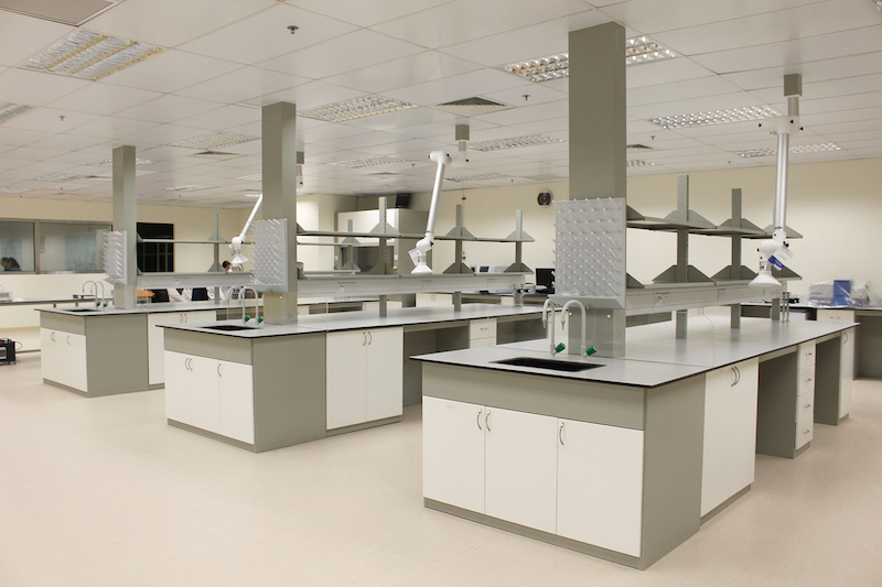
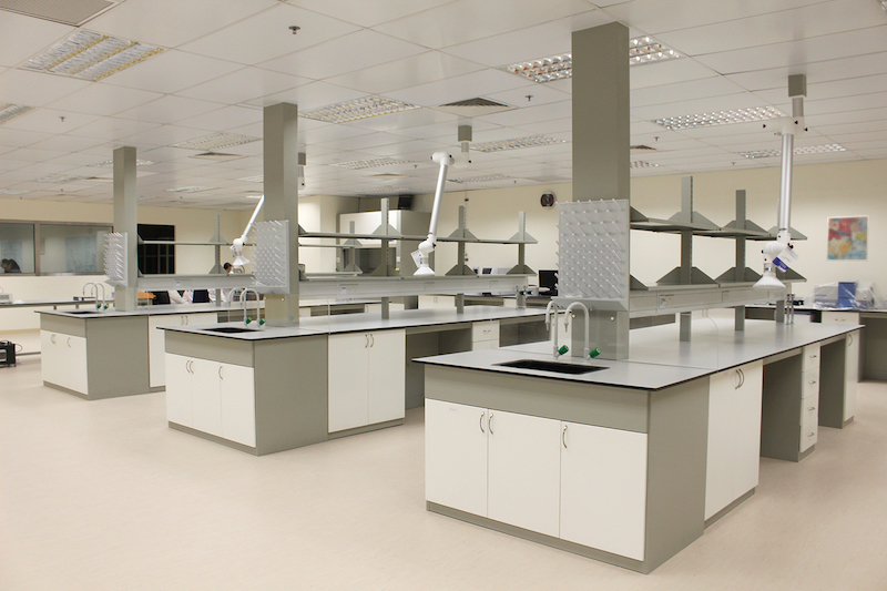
+ wall art (847, 238)
